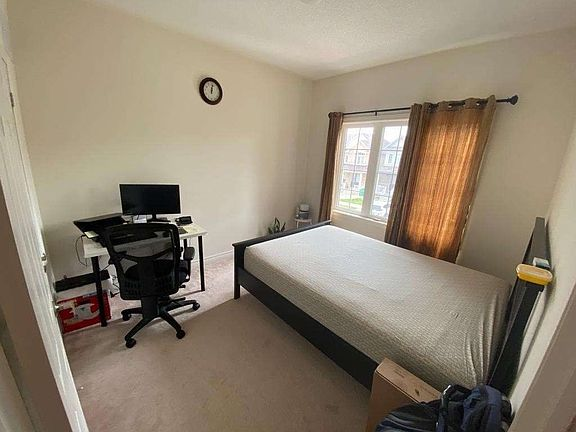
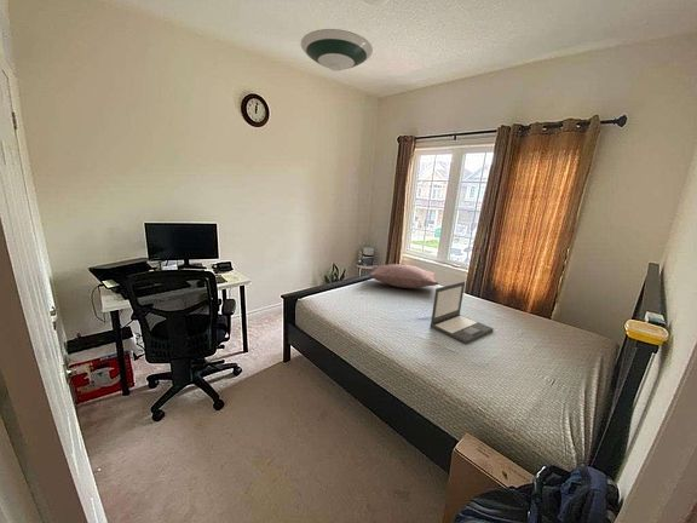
+ laptop (460, 309)
+ pillow (403, 275)
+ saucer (336, 58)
